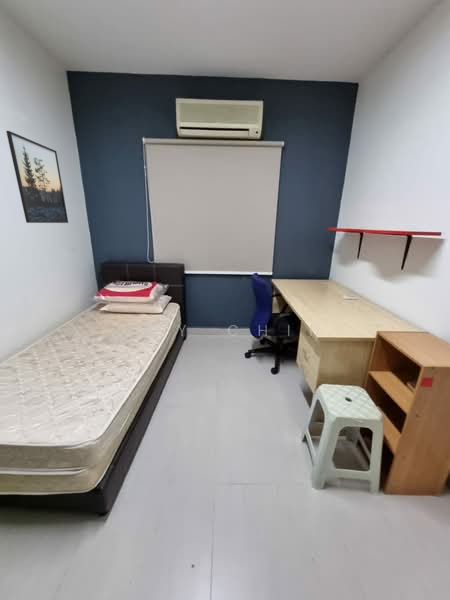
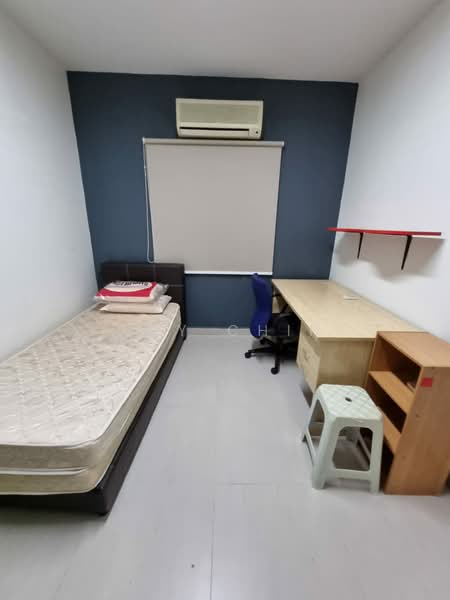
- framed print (42, 184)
